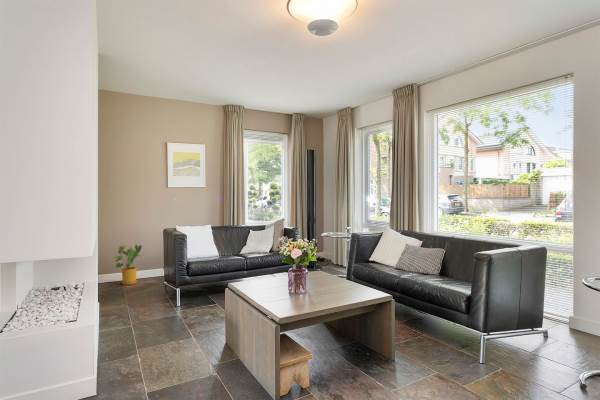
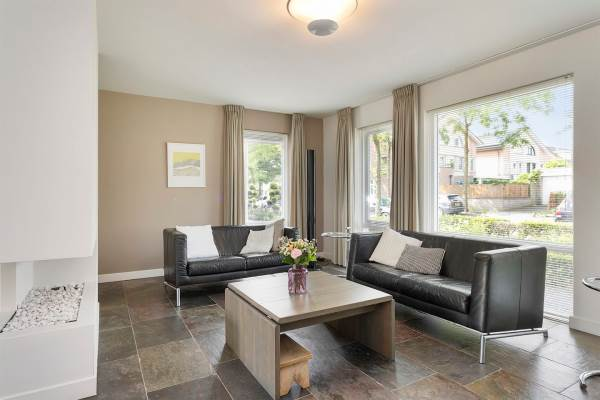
- house plant (127, 264)
